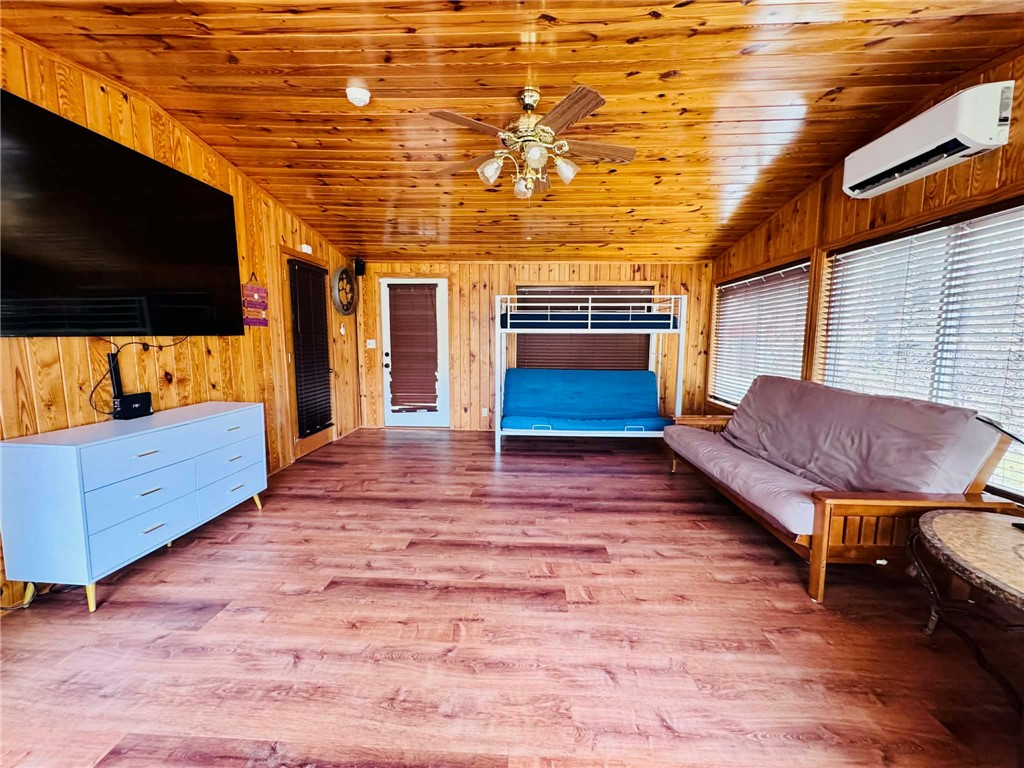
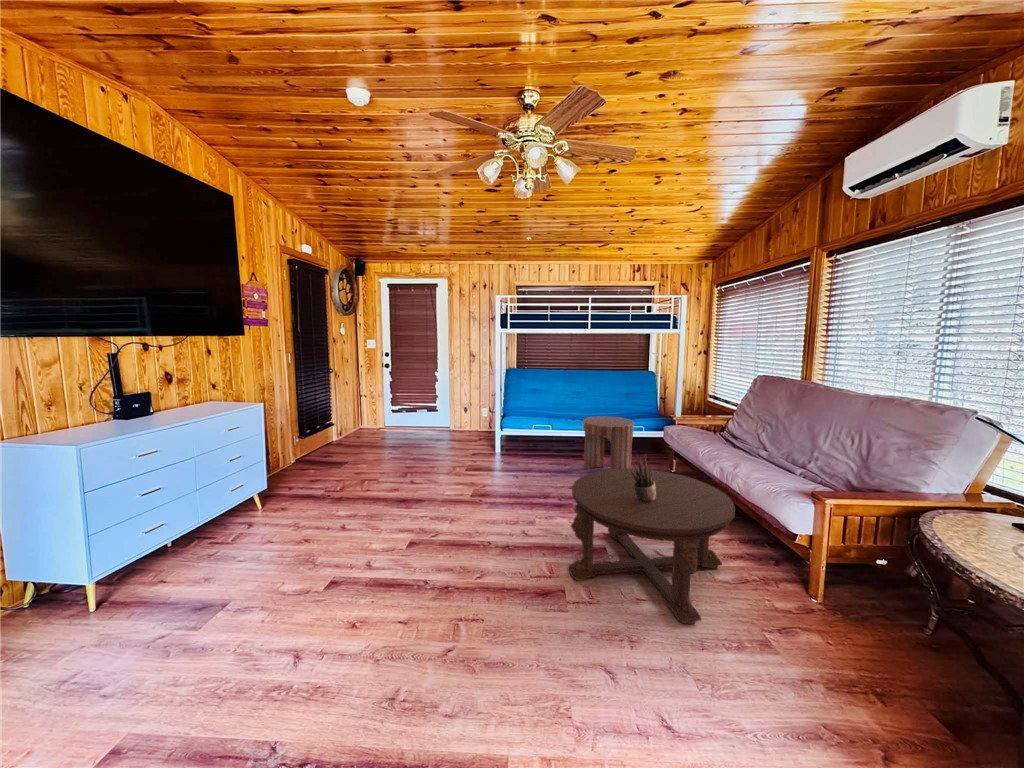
+ side table (603, 447)
+ potted plant (642, 476)
+ coffee table (647, 531)
